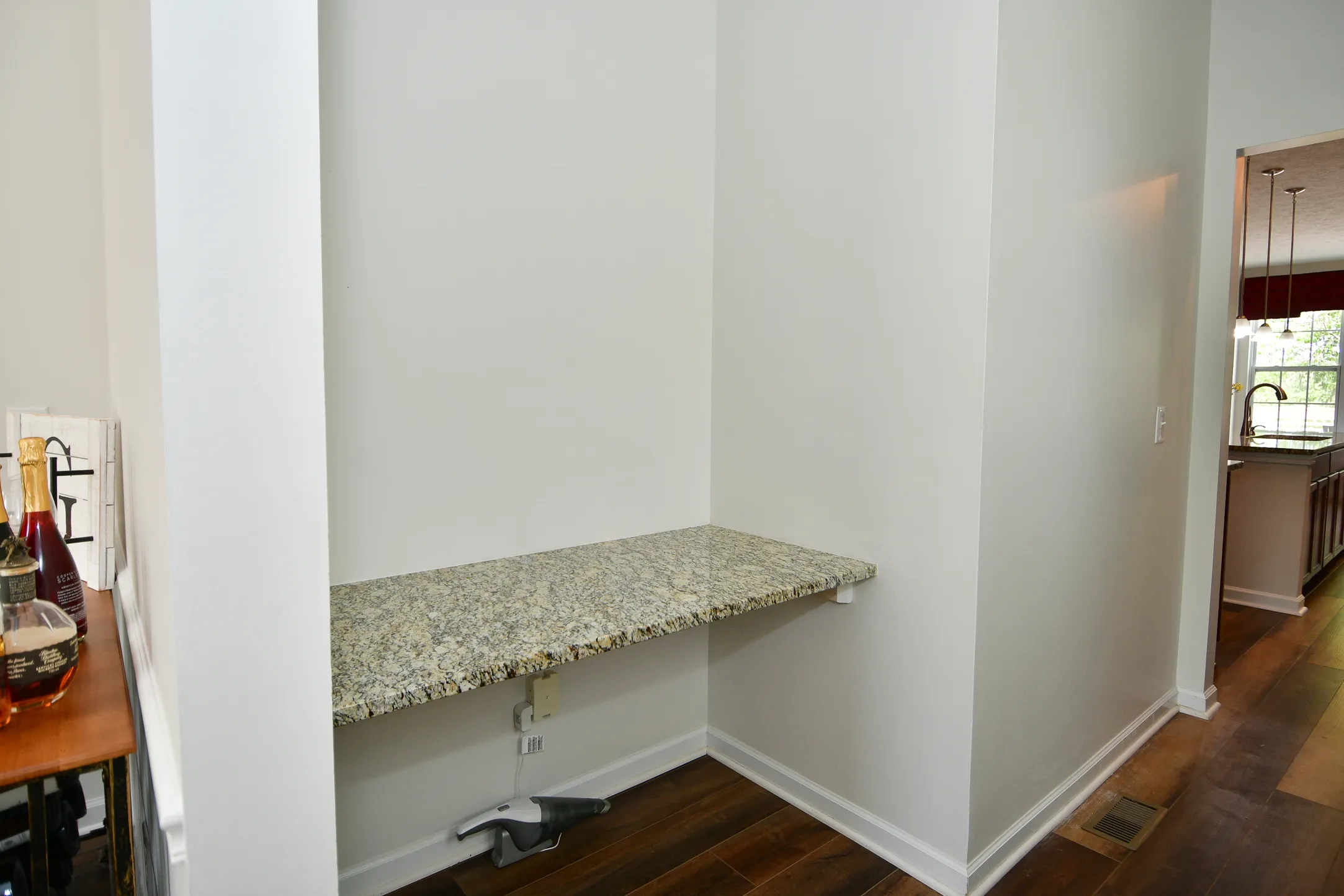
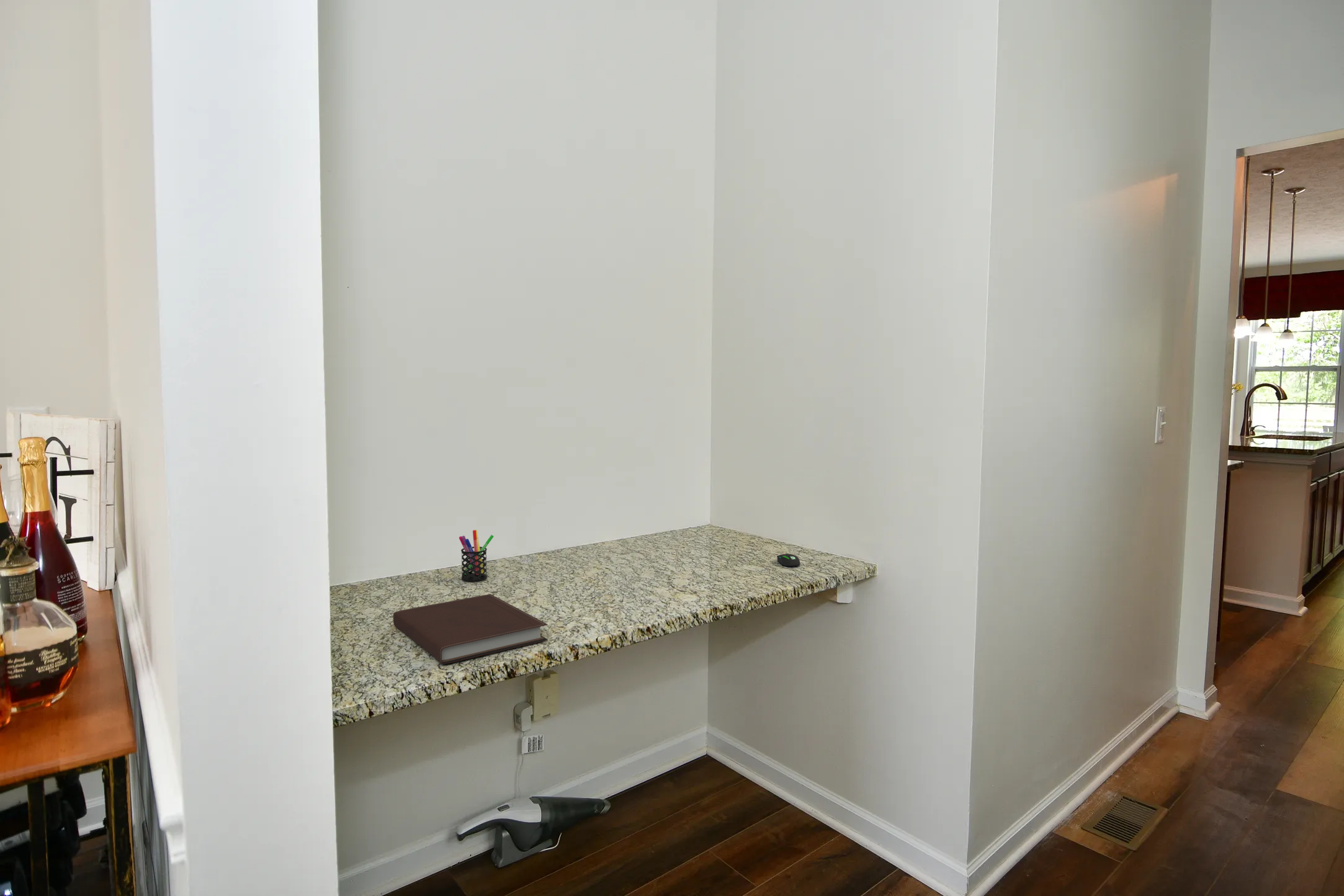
+ pen holder (477, 553)
+ mouse (788, 558)
+ notebook (468, 625)
